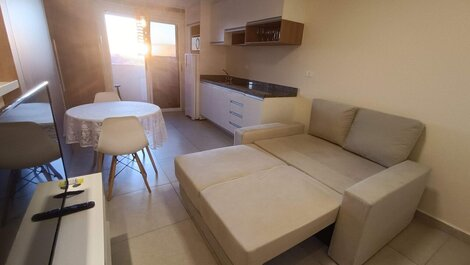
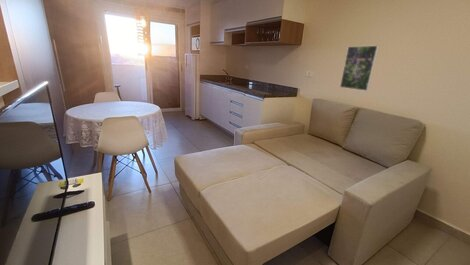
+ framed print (358, 68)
